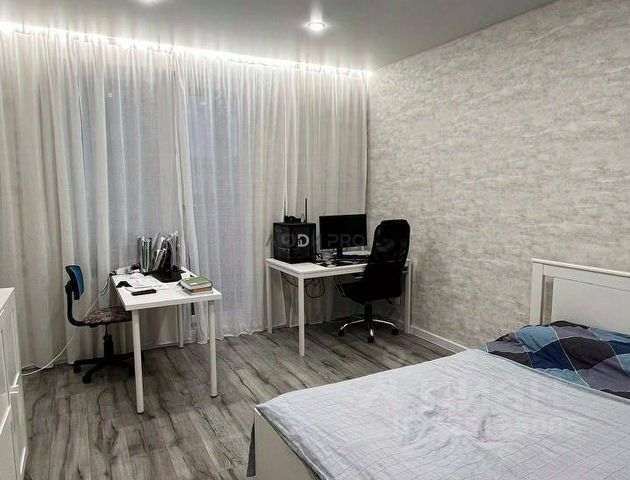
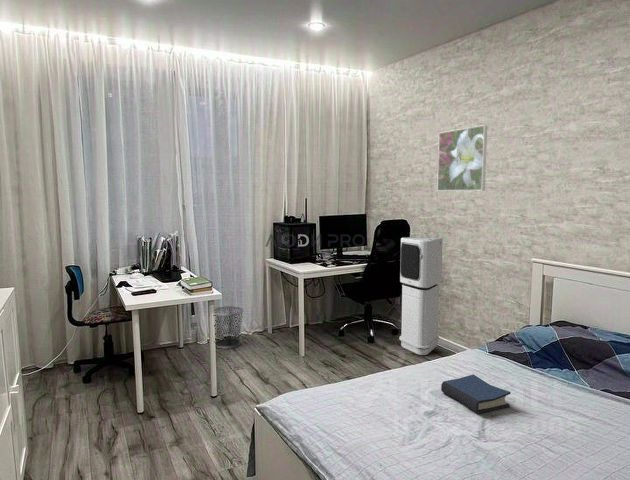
+ waste bin (227, 327)
+ air purifier (424, 293)
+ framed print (460, 160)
+ hardback book (474, 392)
